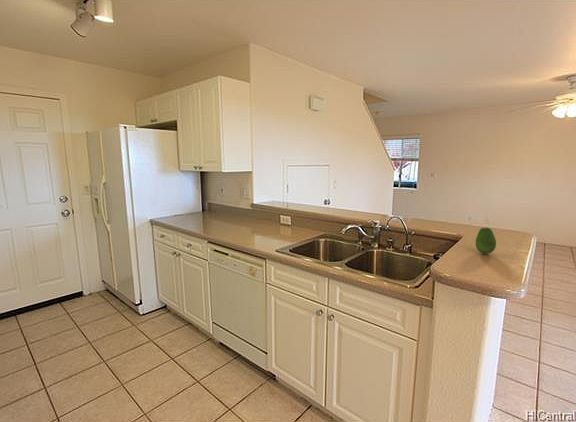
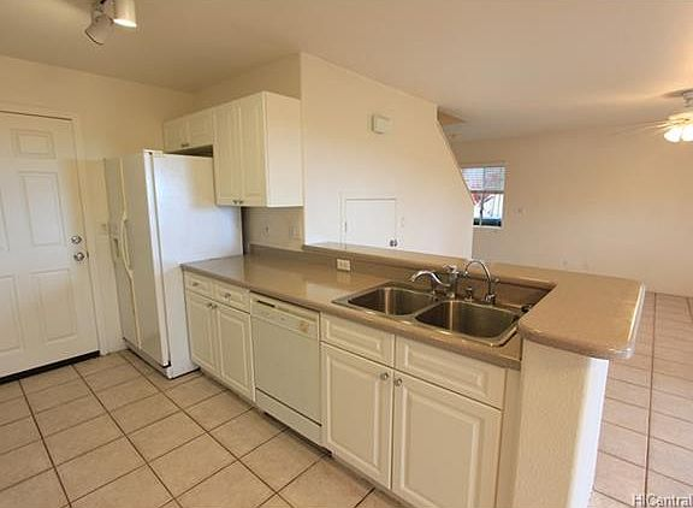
- fruit (485, 240)
